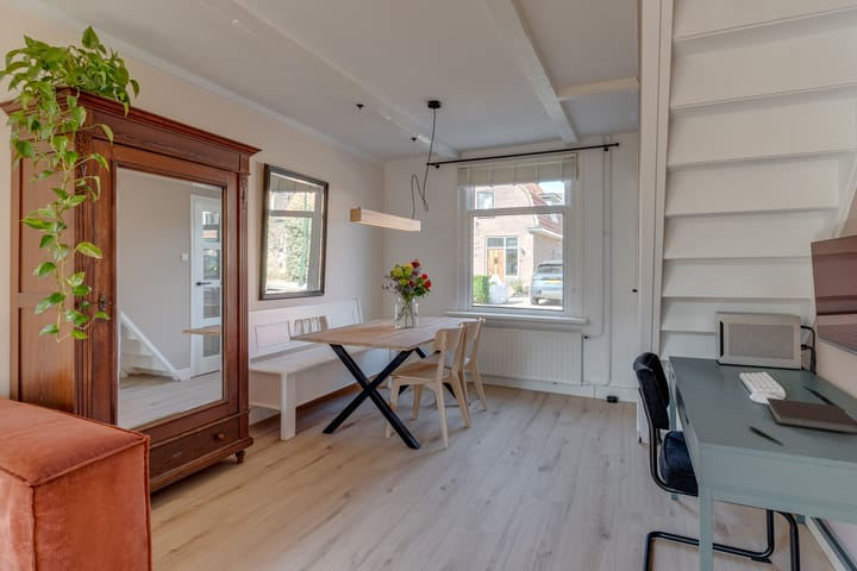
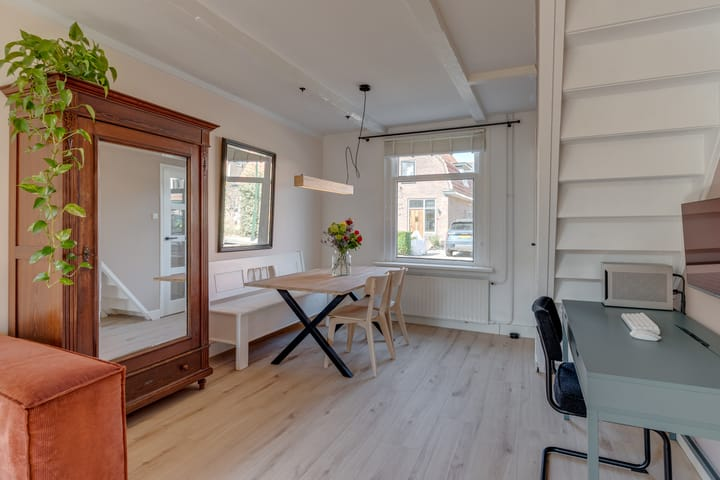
- pen (764, 434)
- notebook (808, 414)
